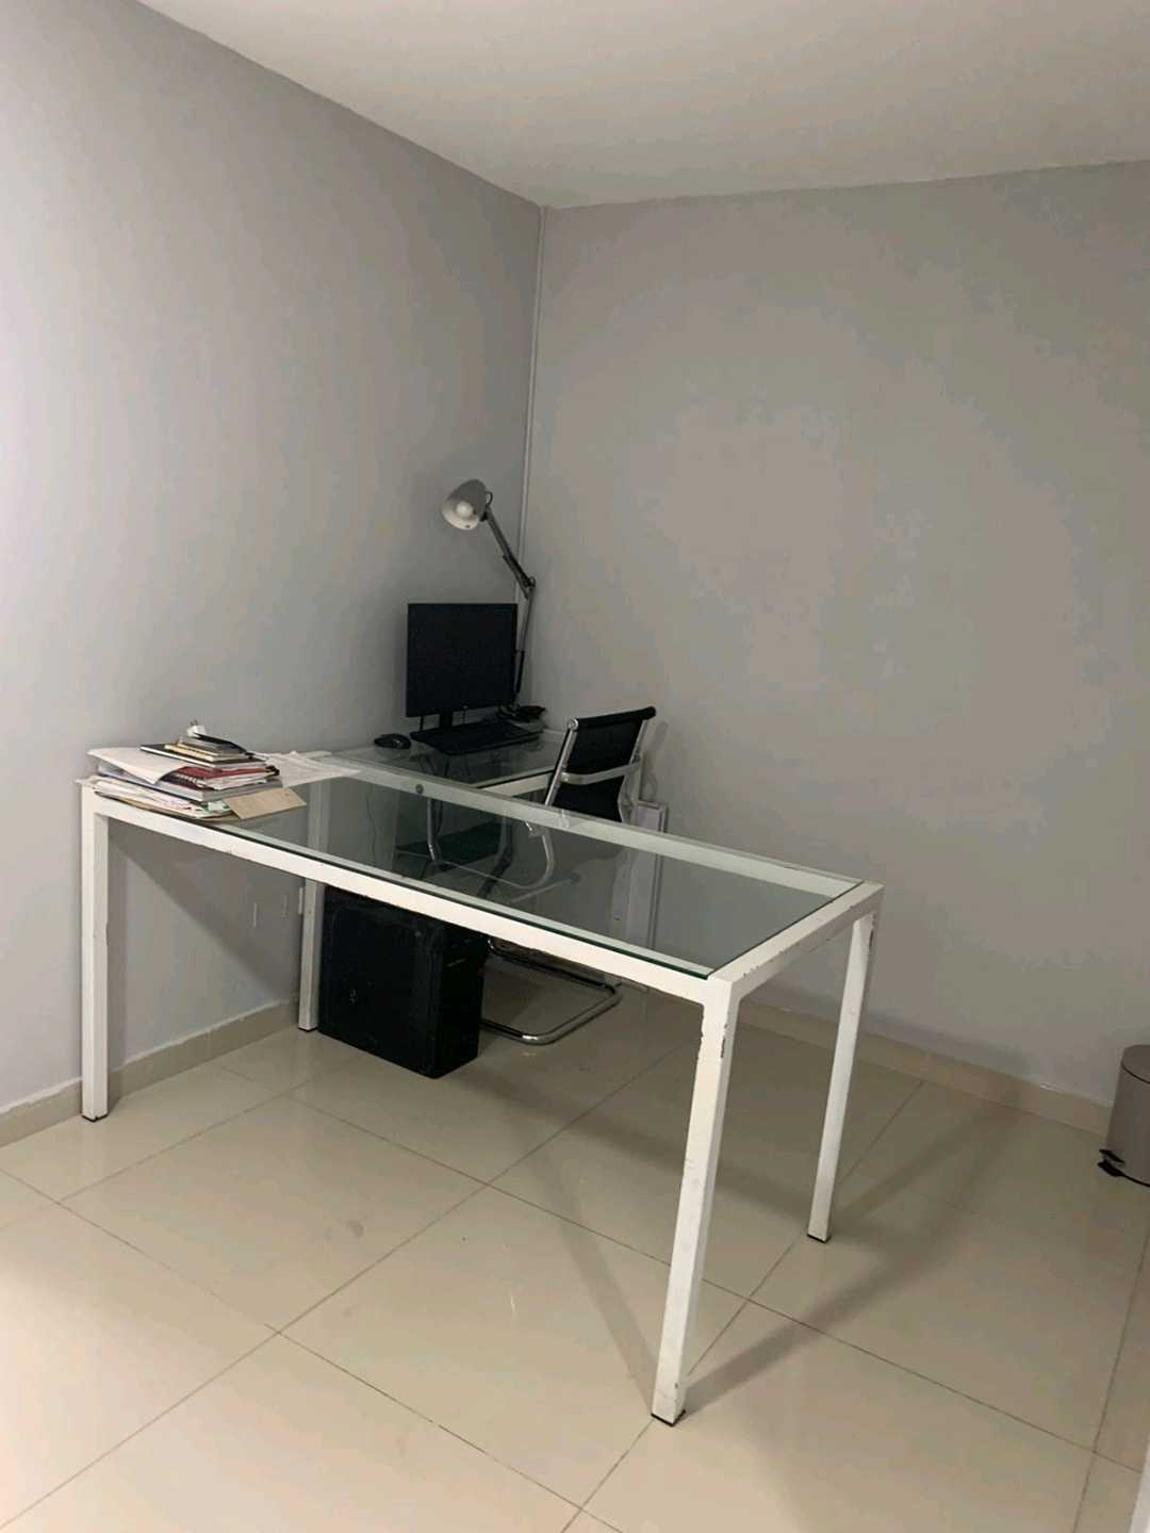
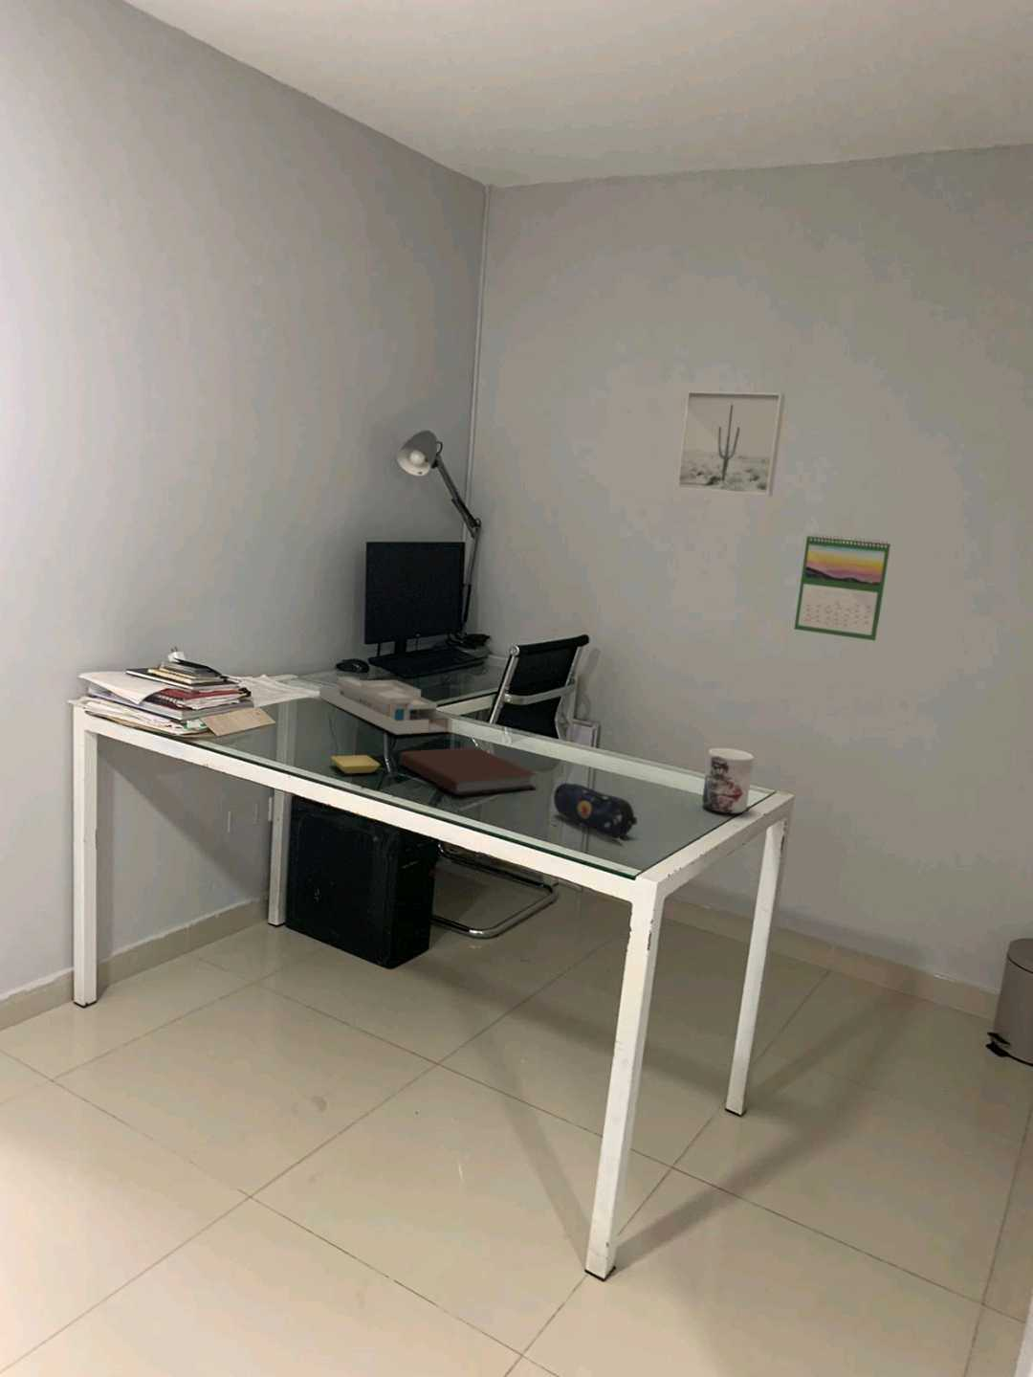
+ mug (723, 779)
+ calendar (841, 585)
+ desk organizer (383, 698)
+ pencil case (592, 808)
+ notebook (467, 769)
+ saucer (355, 765)
+ wall art (729, 442)
